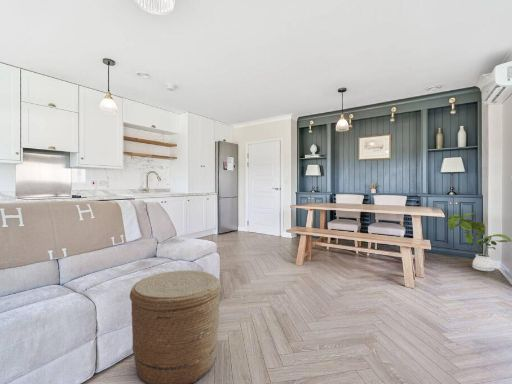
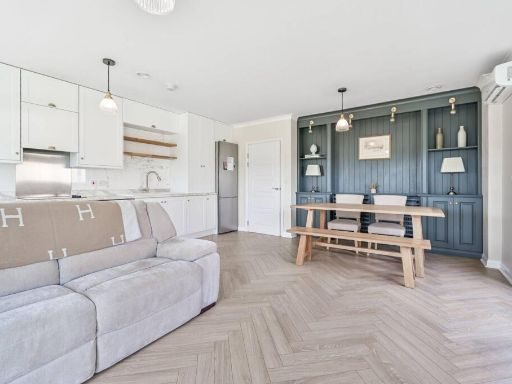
- house plant (472, 241)
- basket (177, 322)
